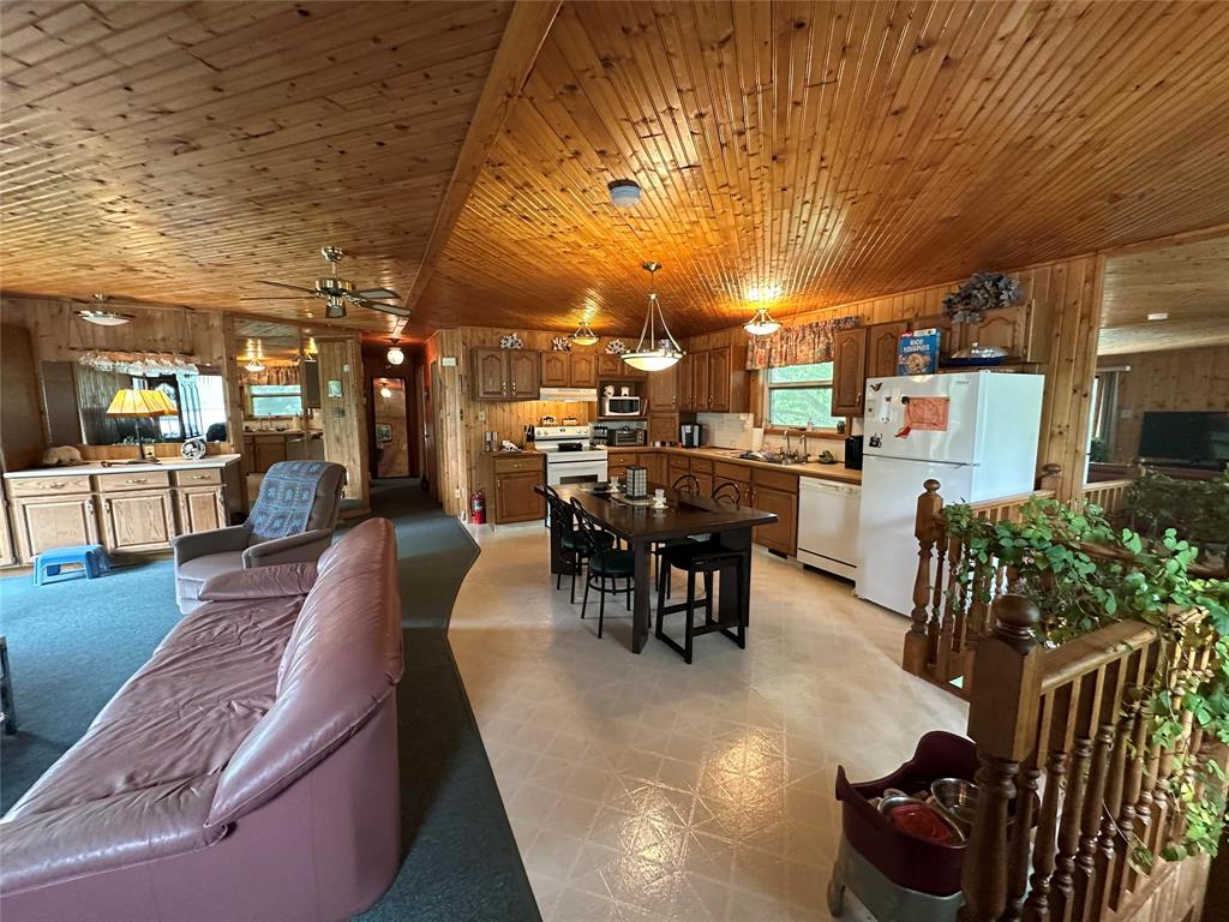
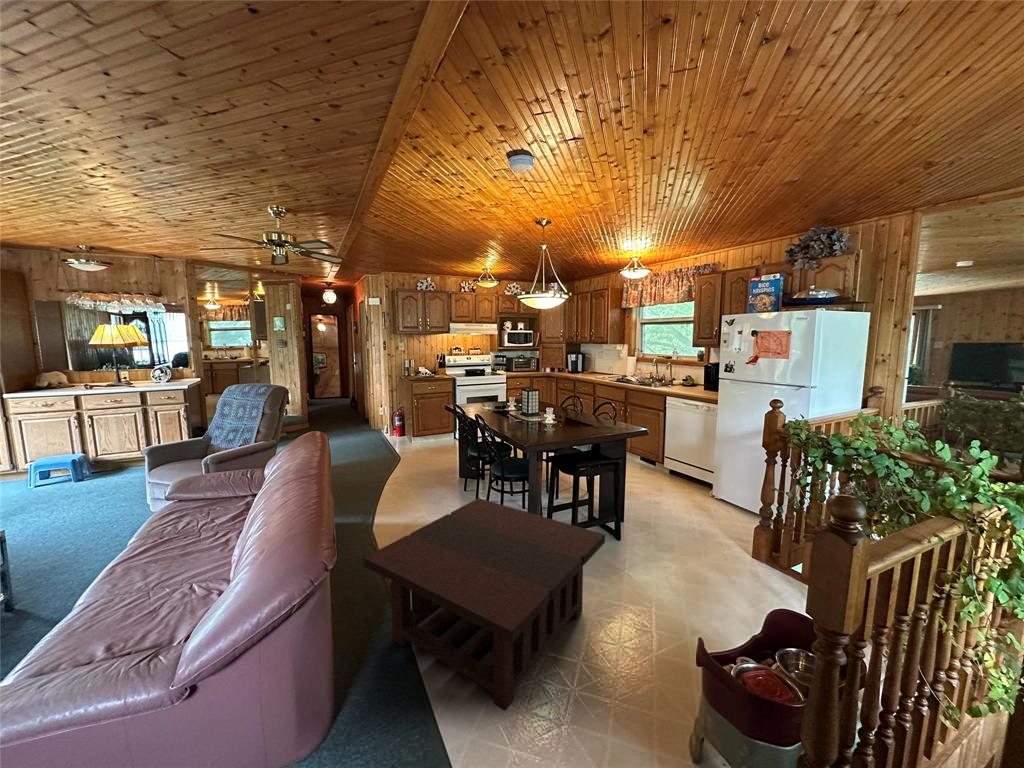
+ coffee table (491, 585)
